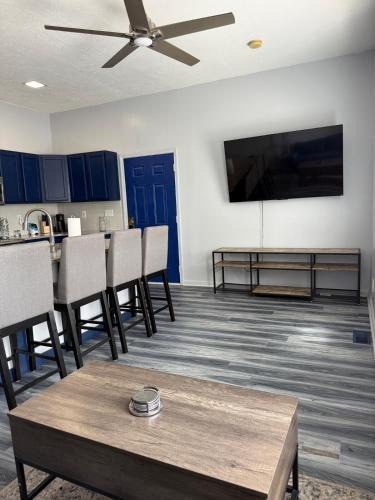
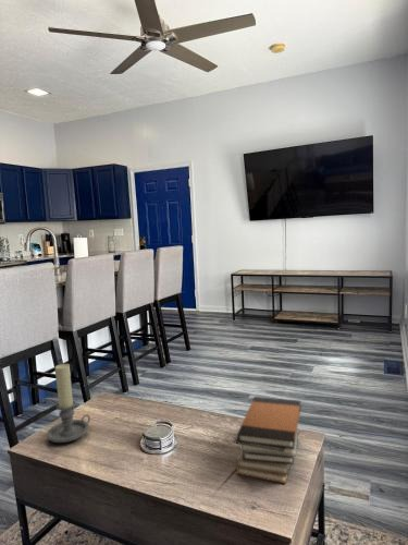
+ candle holder (69, 398)
+ book stack (270, 435)
